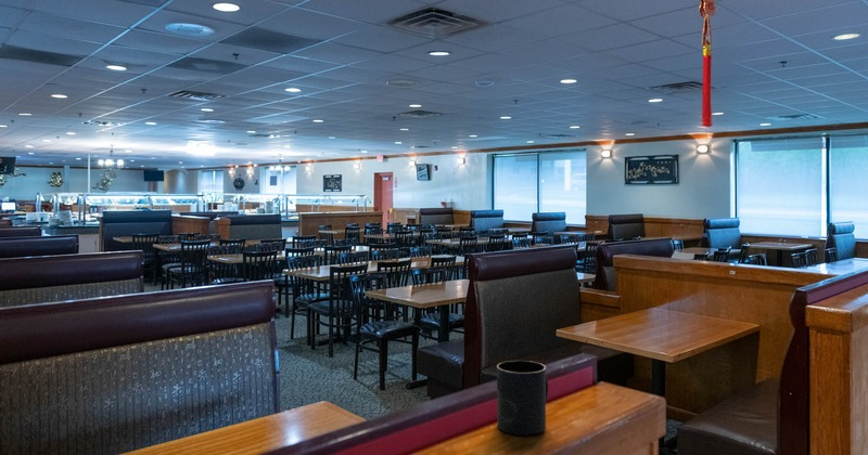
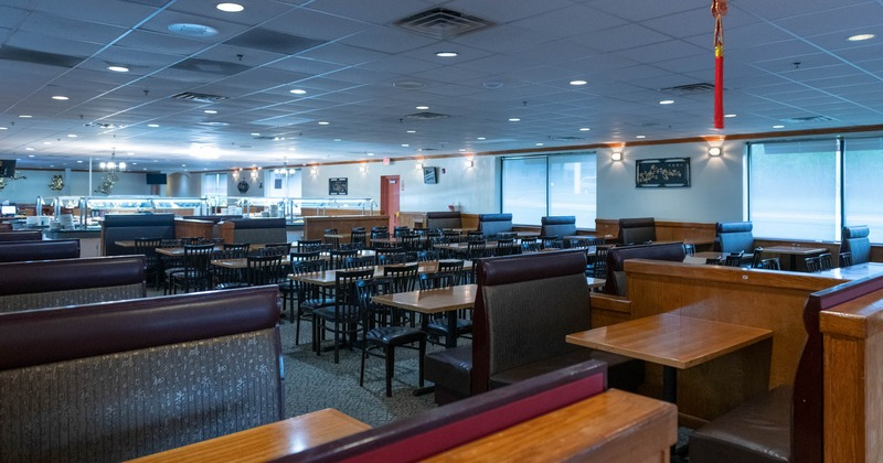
- mug (526, 394)
